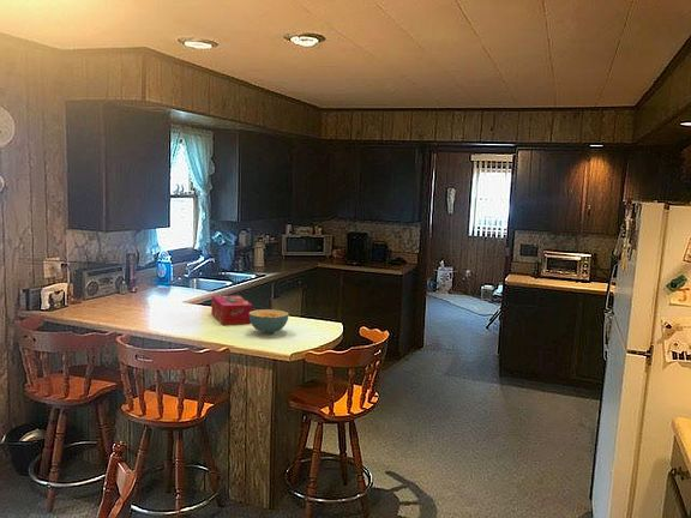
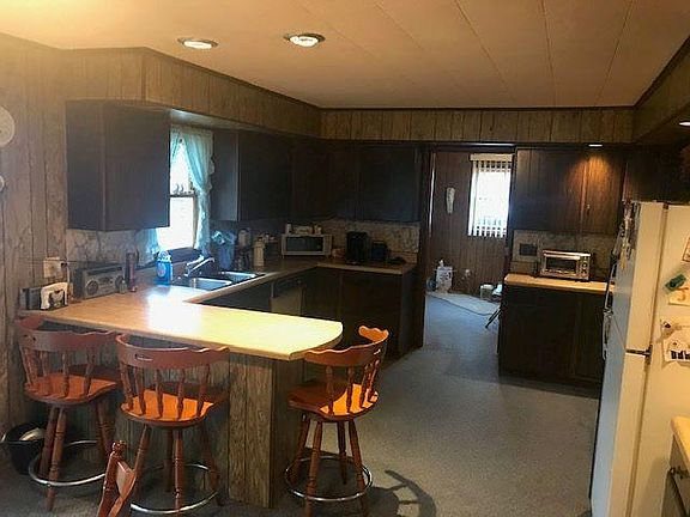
- cereal bowl (268, 323)
- tissue box (230, 309)
